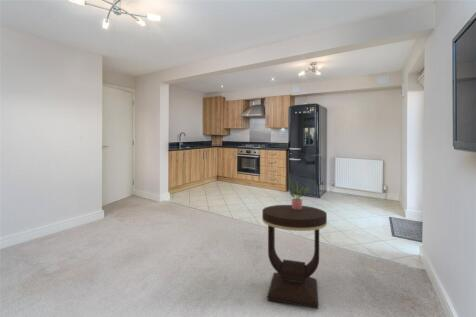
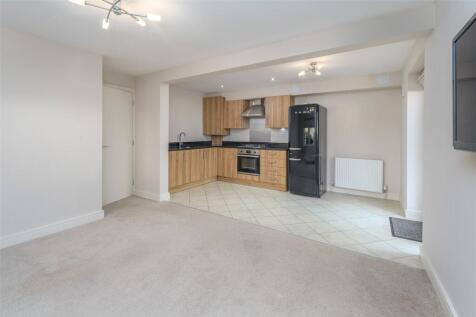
- potted plant (299, 193)
- side table (291, 260)
